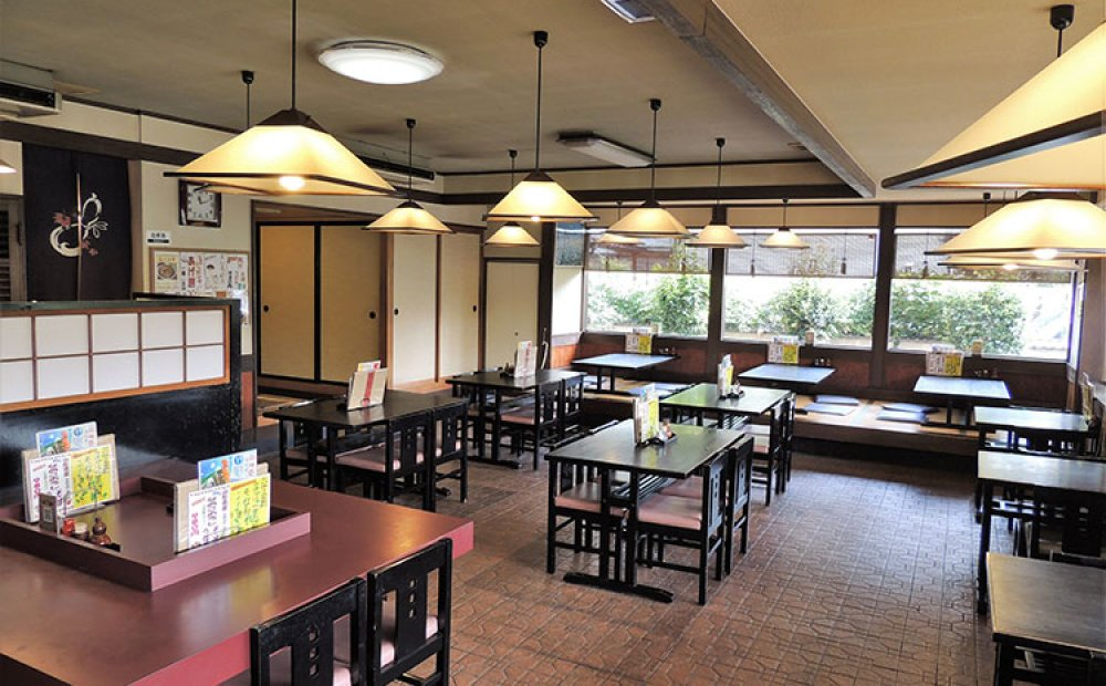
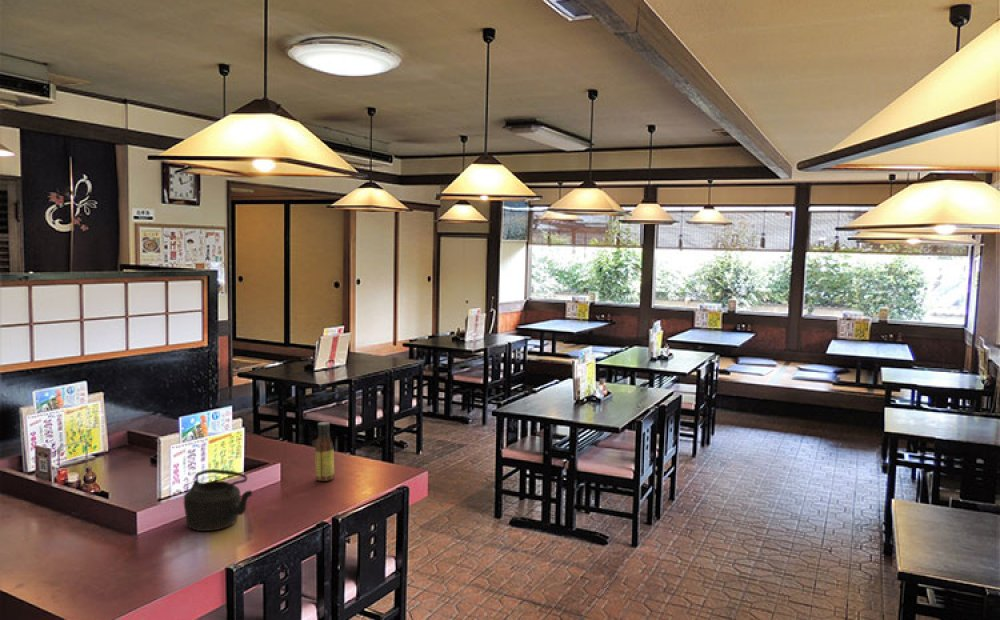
+ sauce bottle (324, 451)
+ teapot (218, 501)
